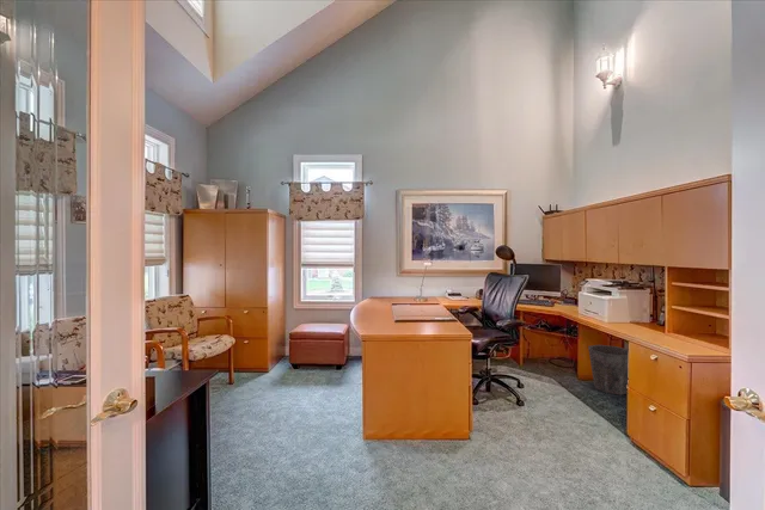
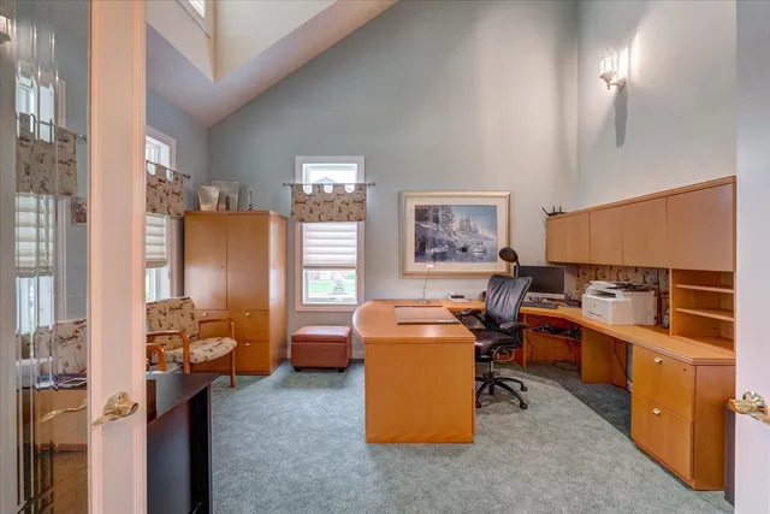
- waste bin (611, 369)
